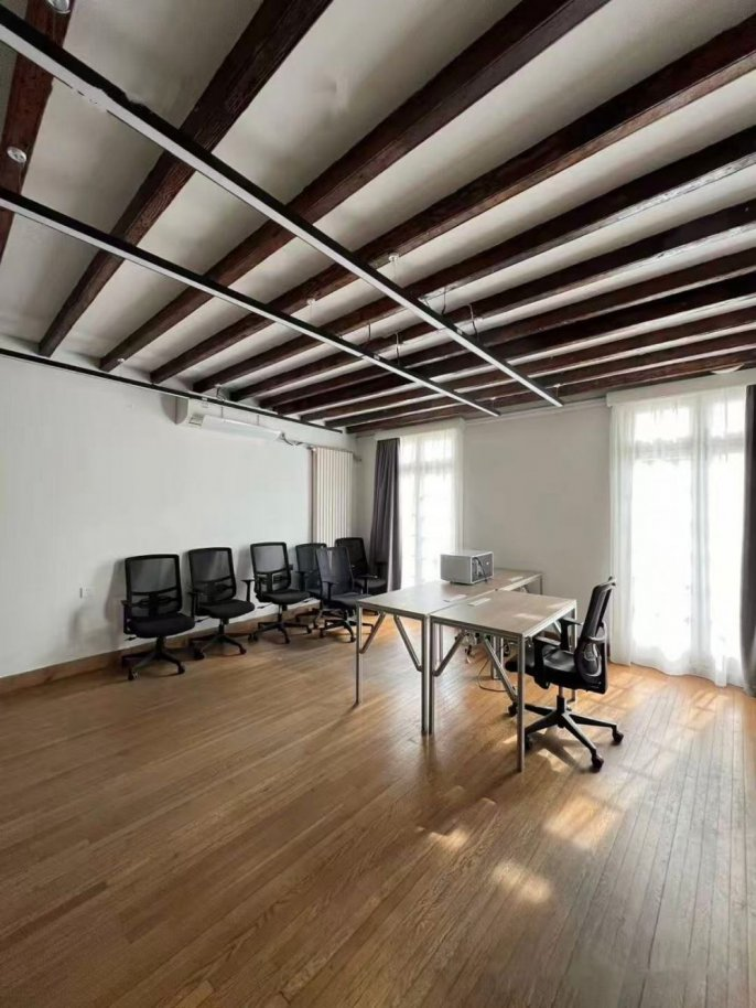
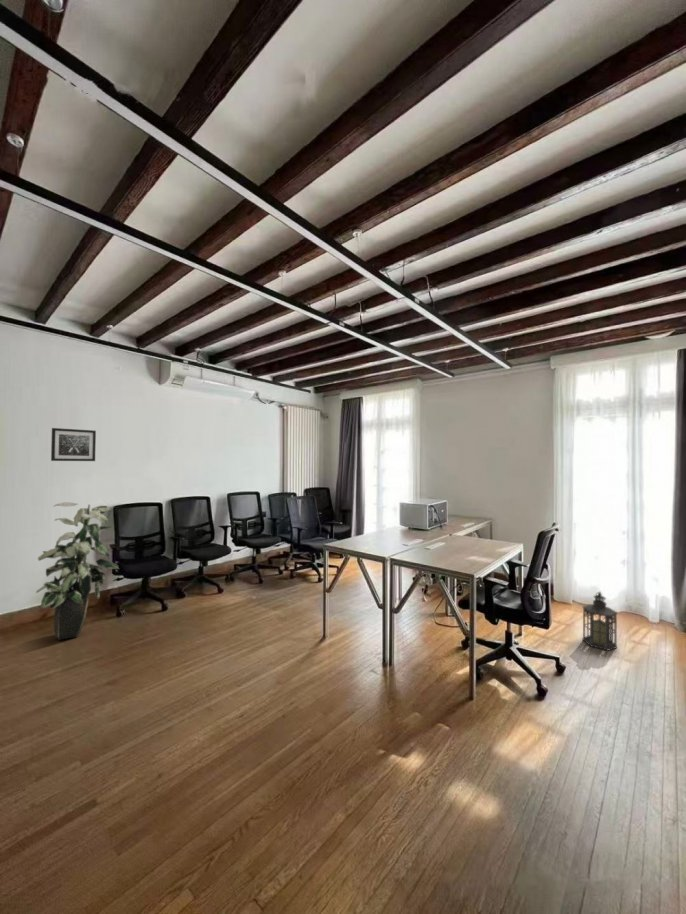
+ wall art (74, 445)
+ indoor plant (74, 567)
+ lantern (599, 617)
